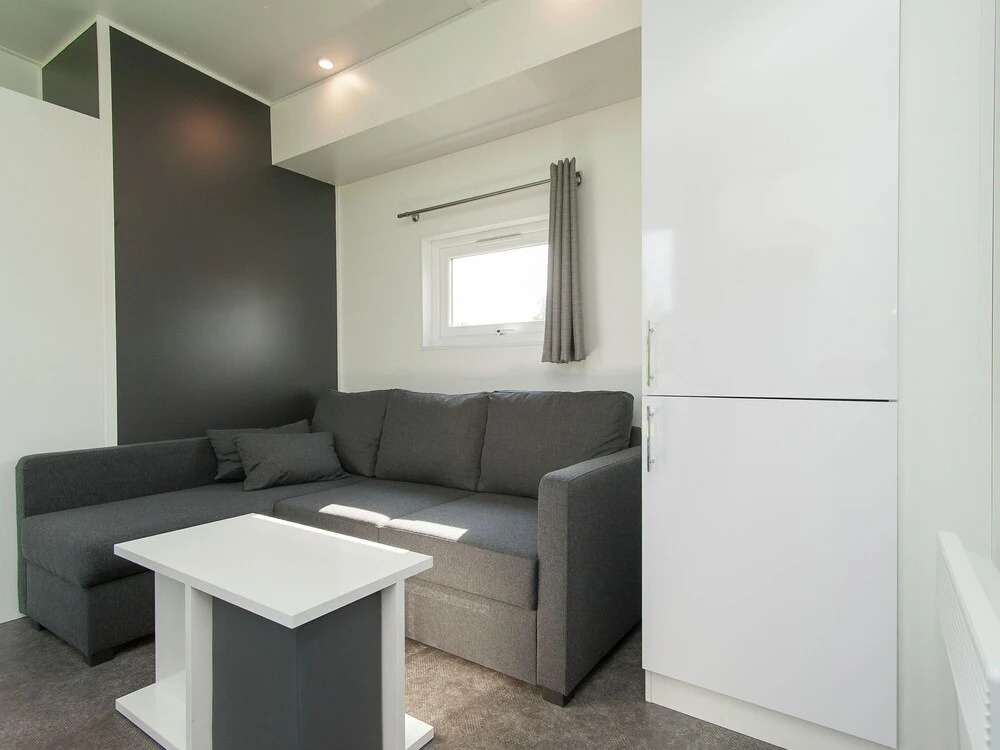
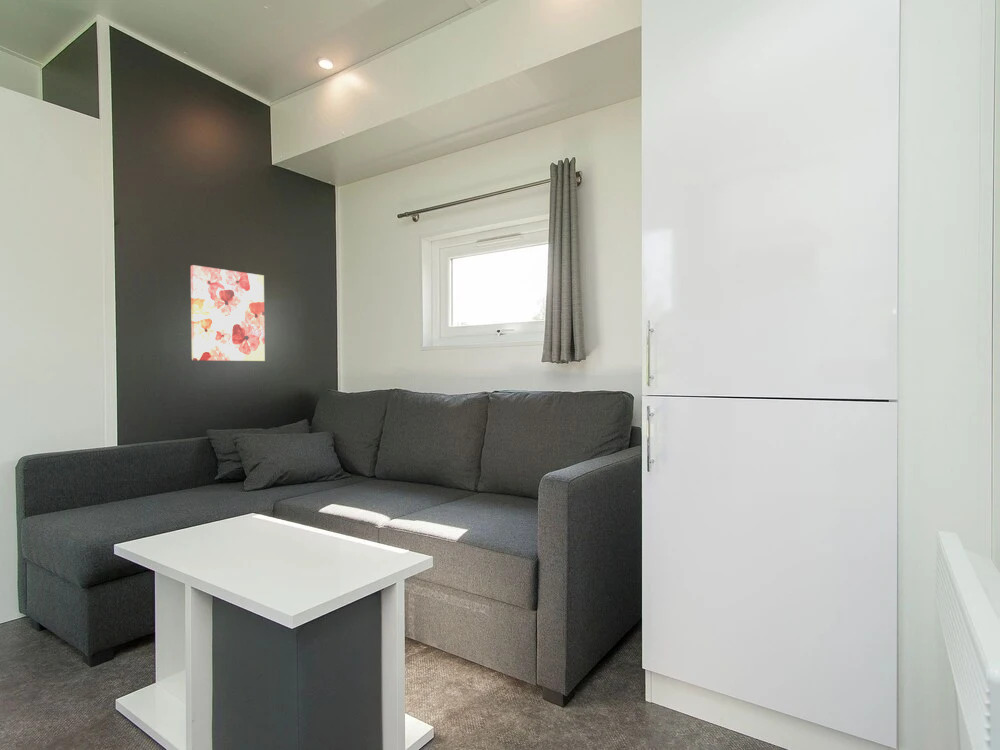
+ wall art (229, 315)
